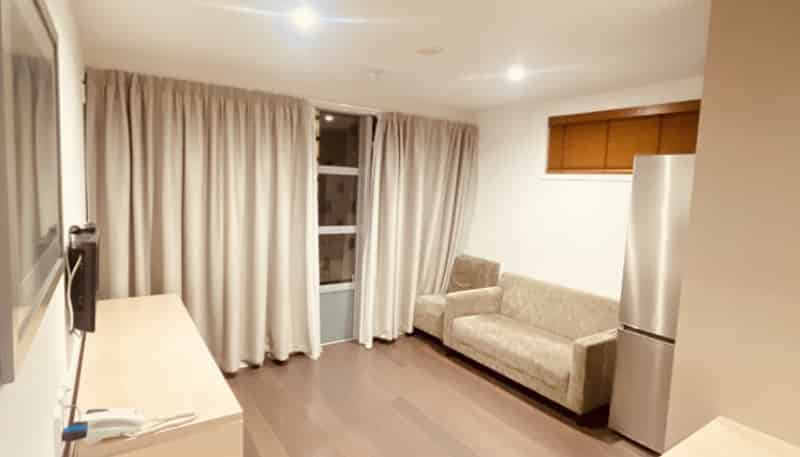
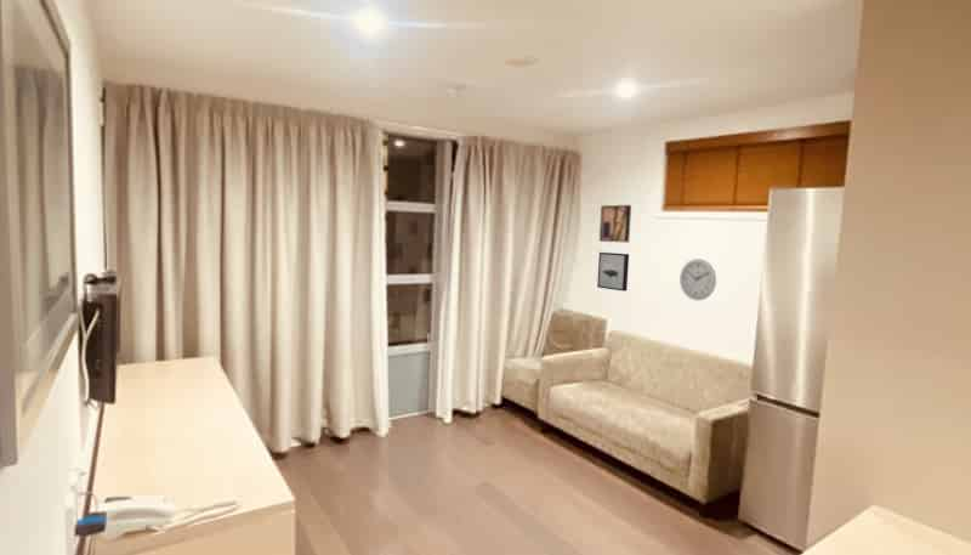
+ wall art (612, 271)
+ wall clock (697, 279)
+ wall art (614, 223)
